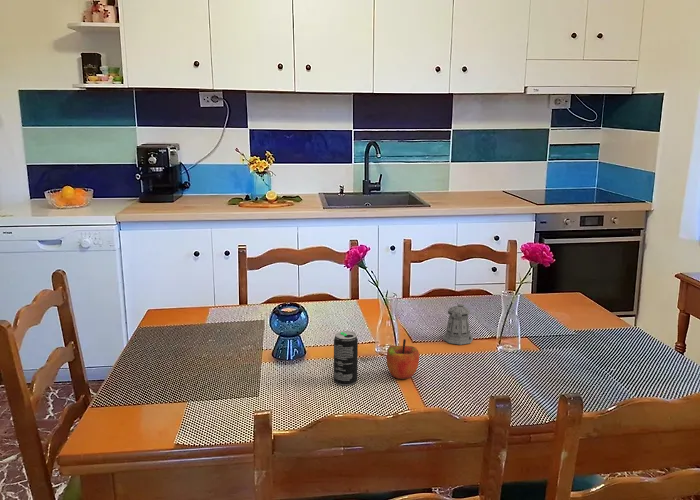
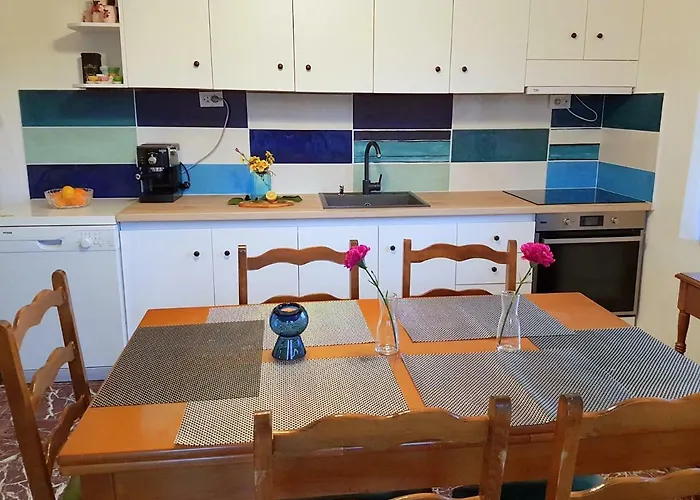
- beverage can (345, 357)
- pepper shaker (457, 323)
- apple (403, 357)
